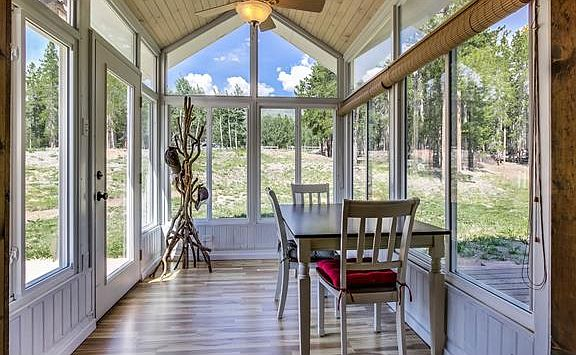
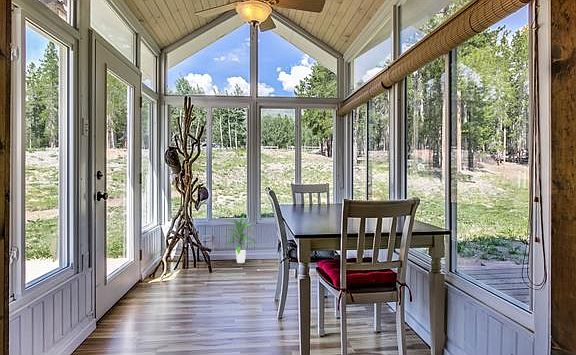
+ indoor plant (240, 238)
